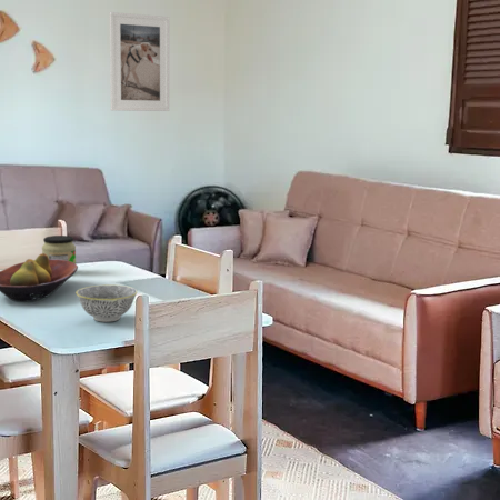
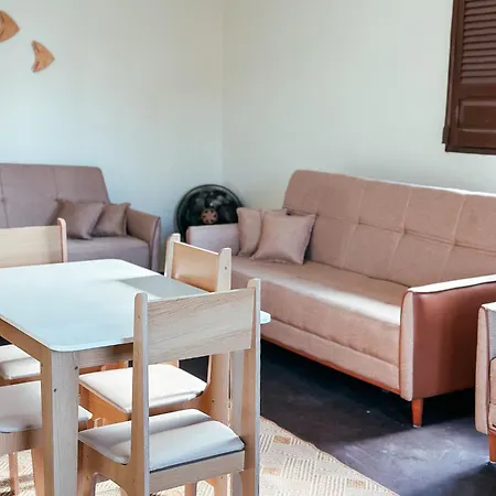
- jar (59, 254)
- fruit bowl (33, 273)
- bowl (107, 304)
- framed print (140, 62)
